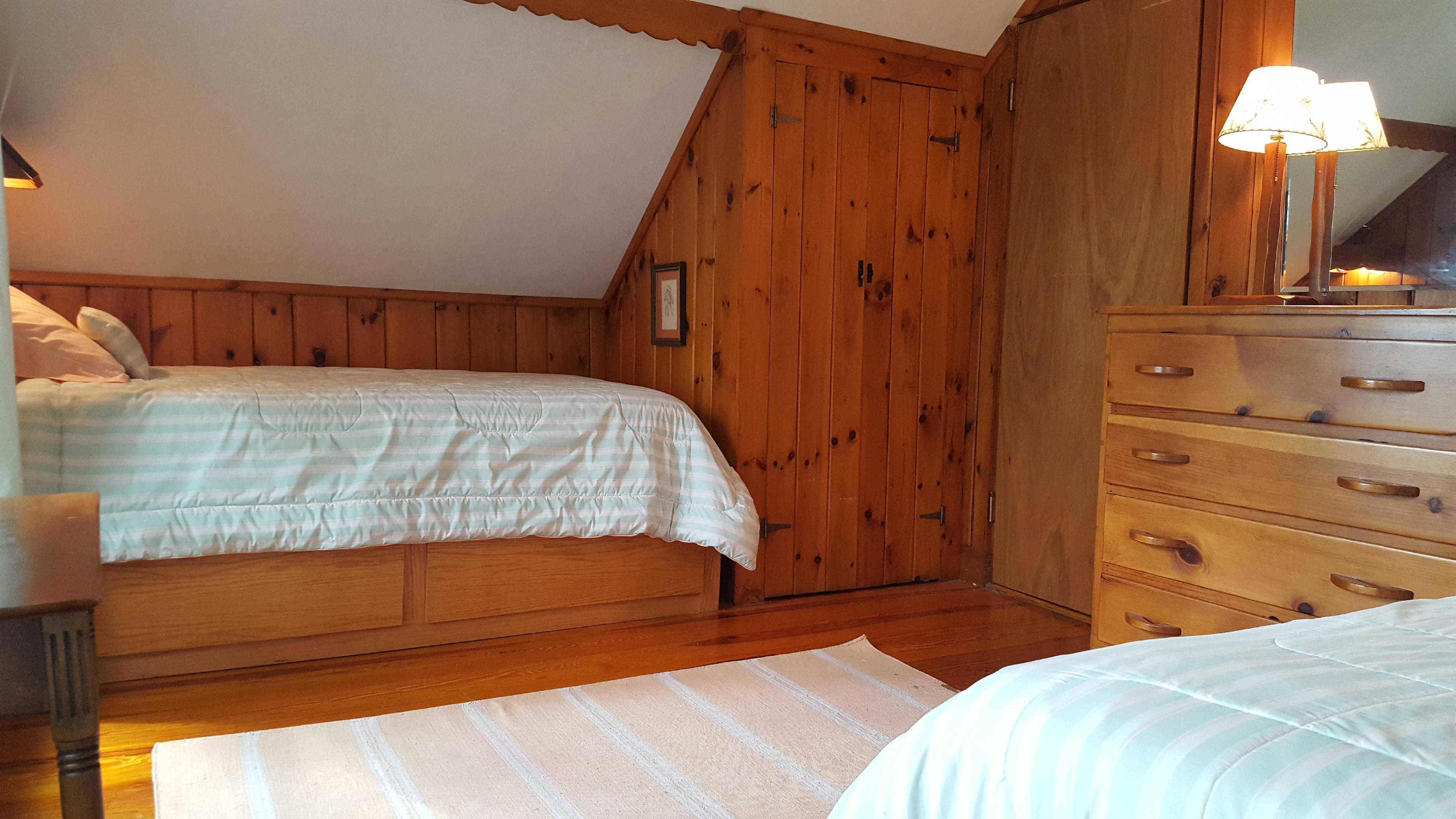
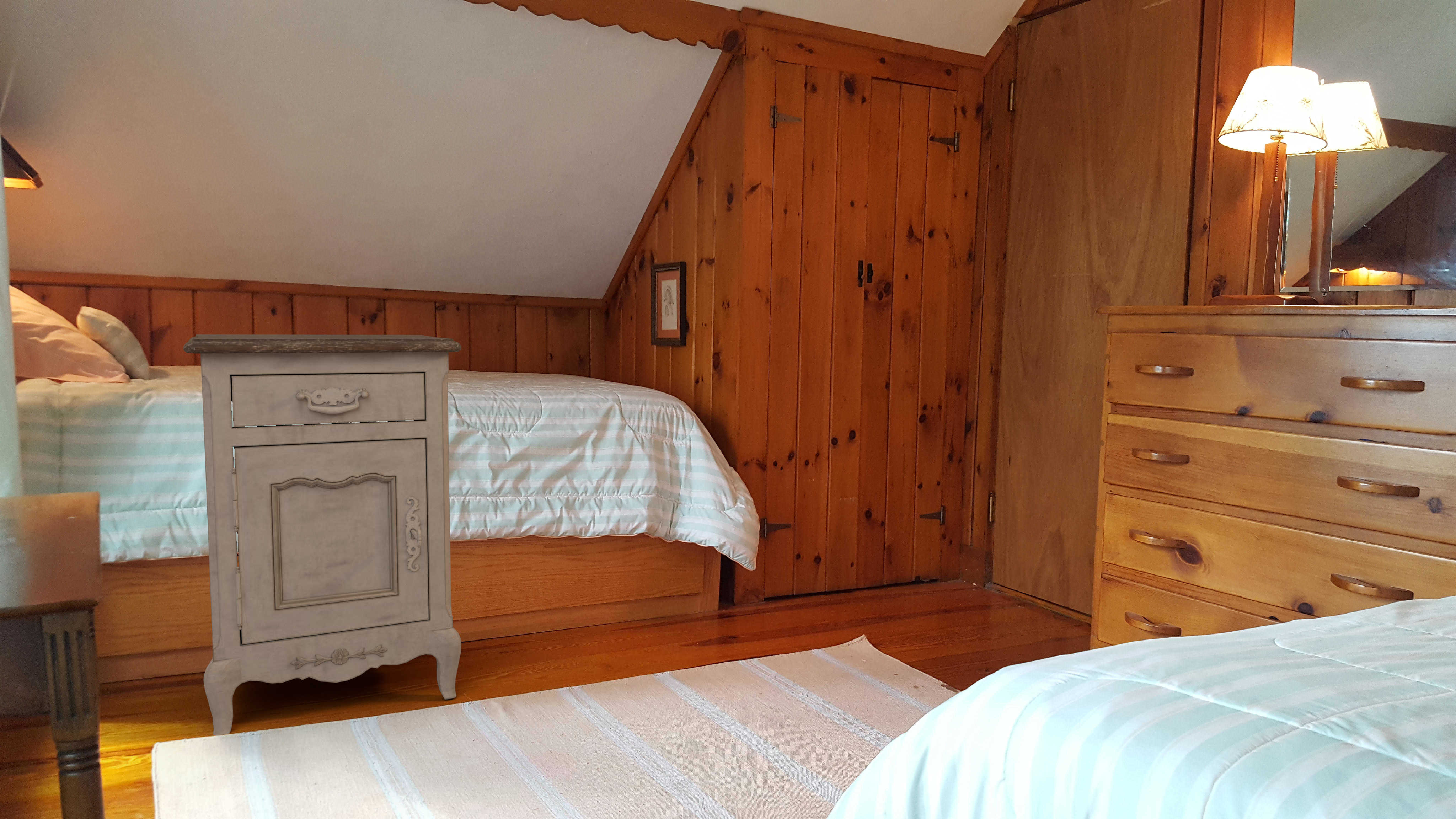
+ nightstand (329, 517)
